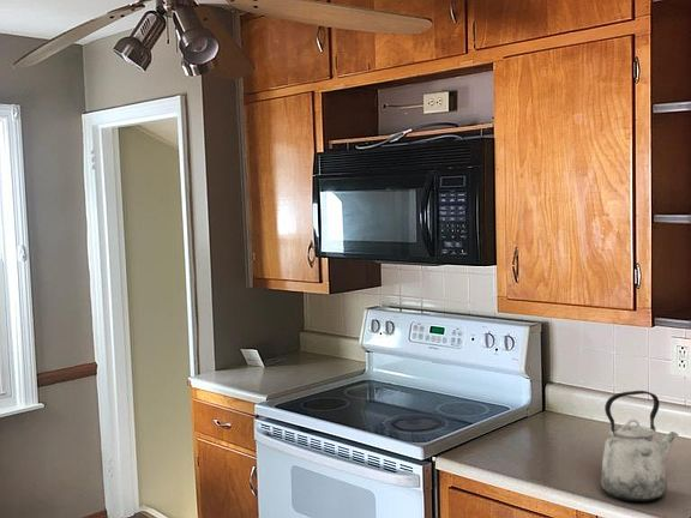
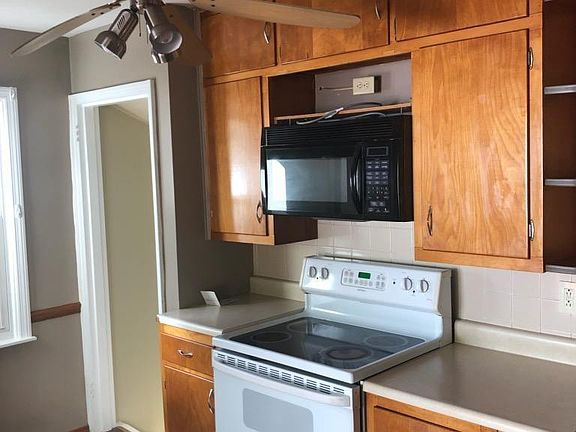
- kettle (642, 441)
